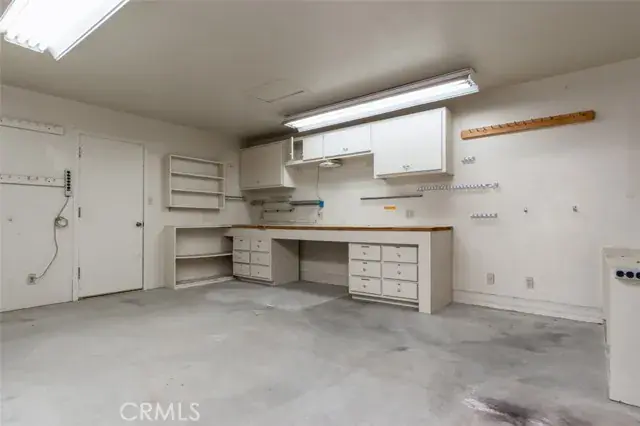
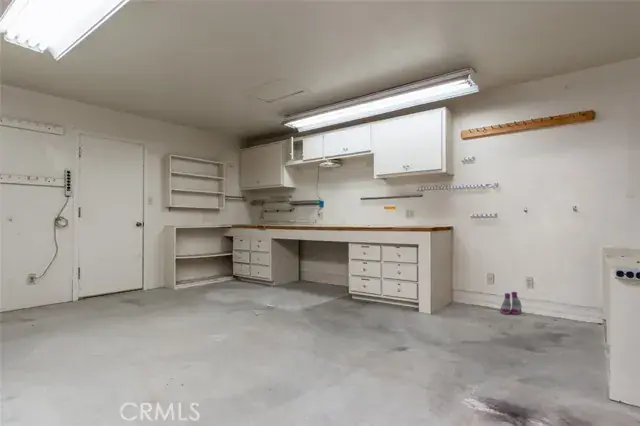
+ boots (510, 303)
